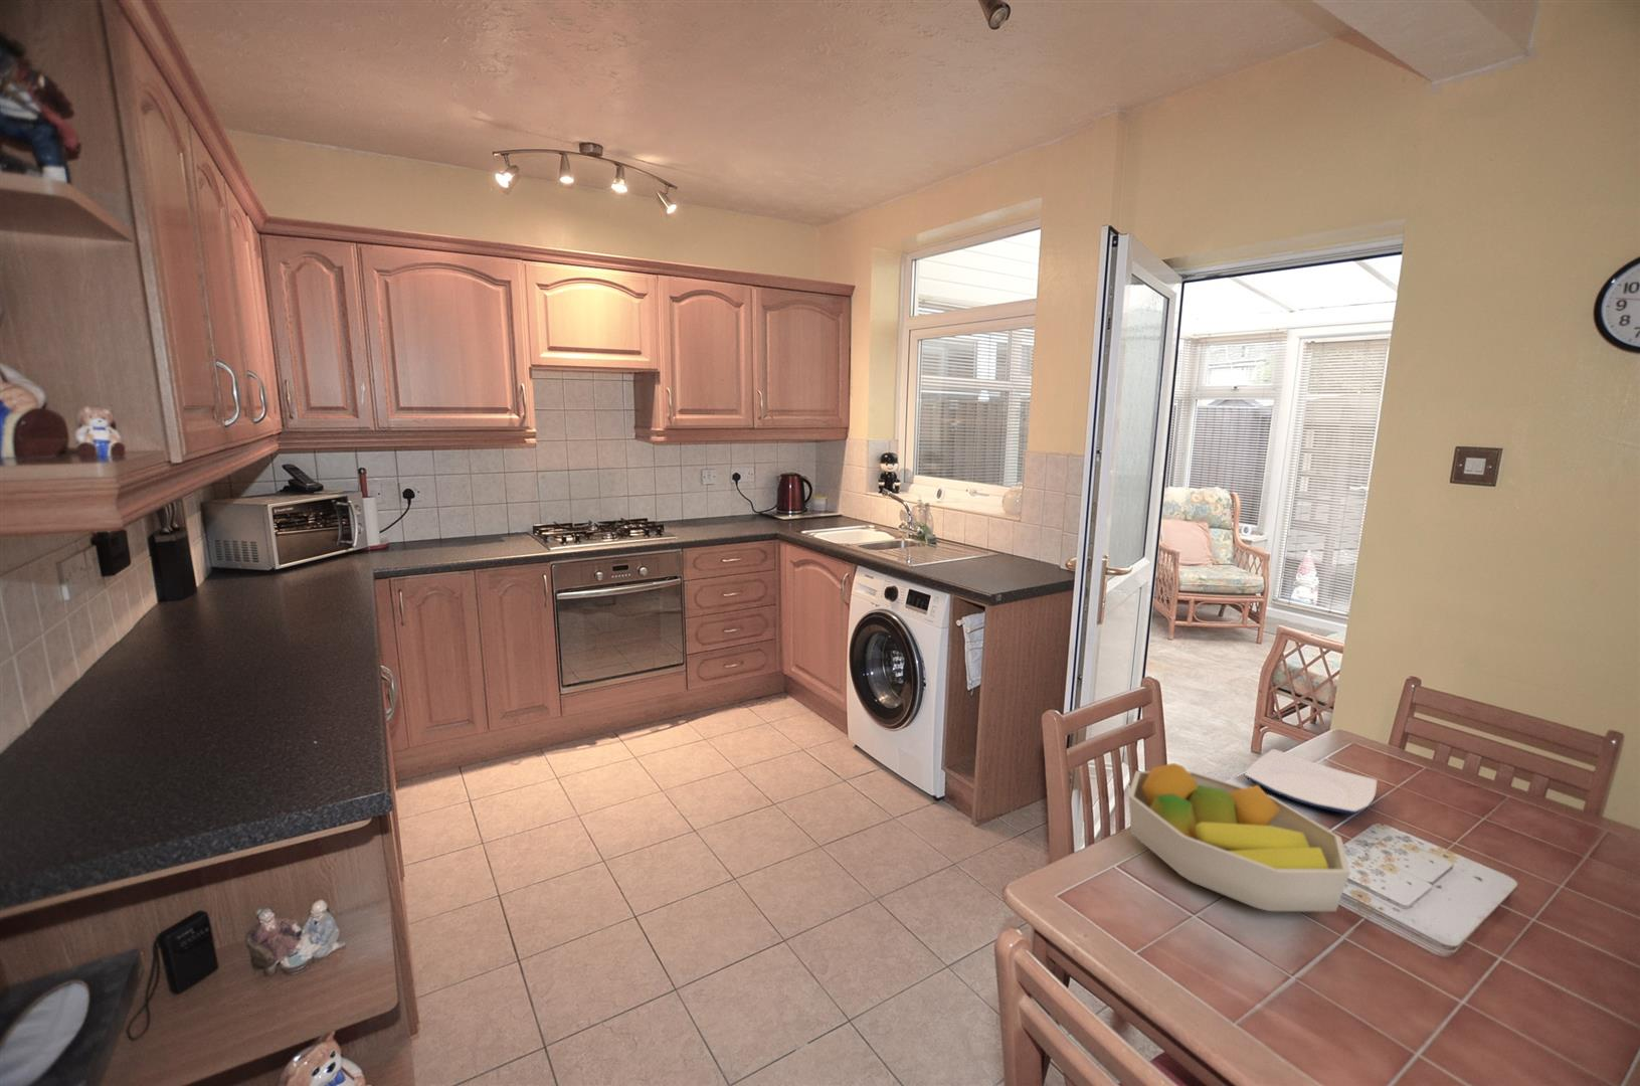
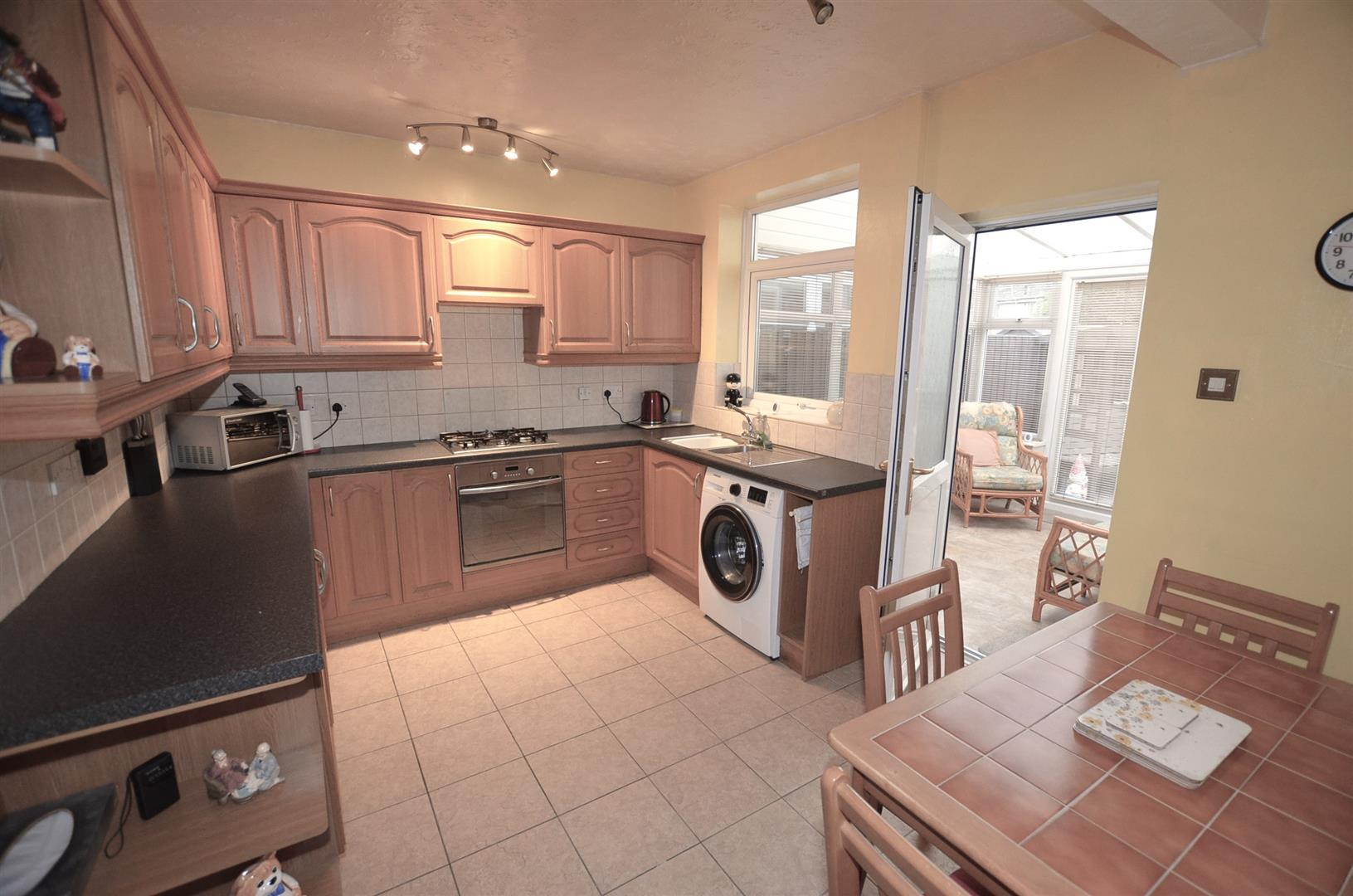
- fruit bowl (1227, 829)
- plate (1309, 783)
